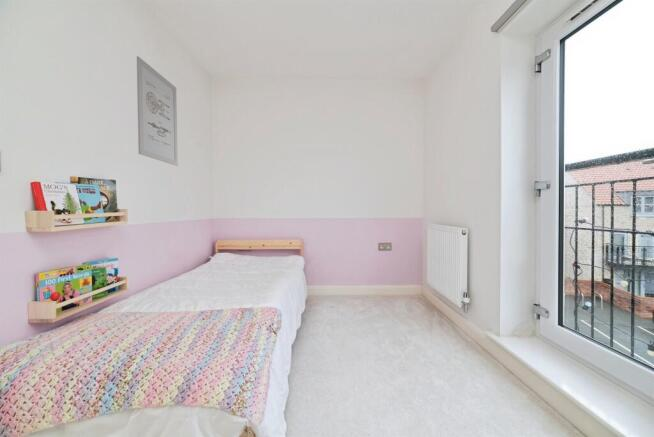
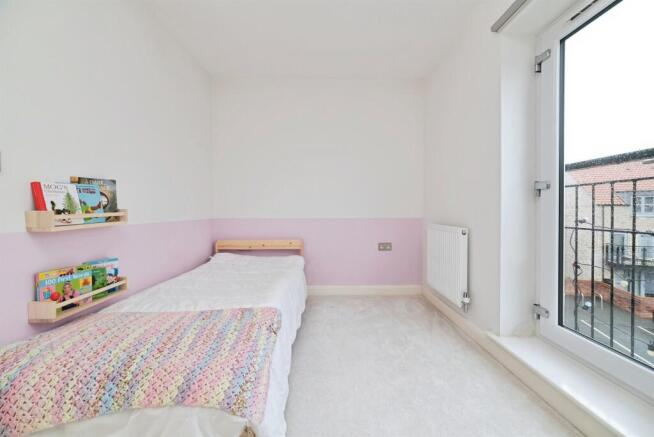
- wall art (159, 117)
